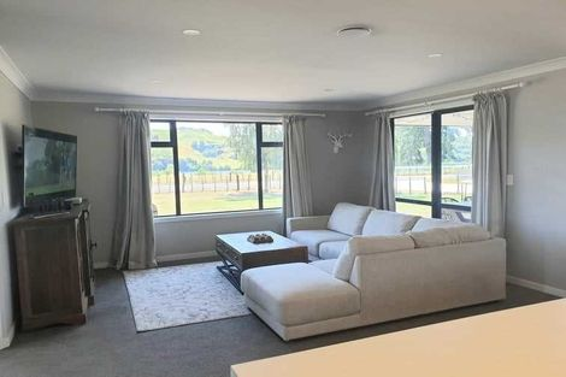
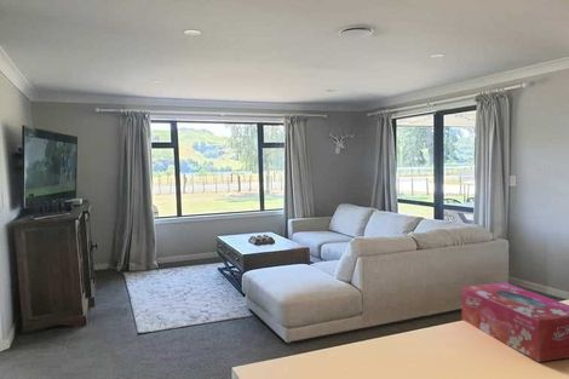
+ tissue box (519, 316)
